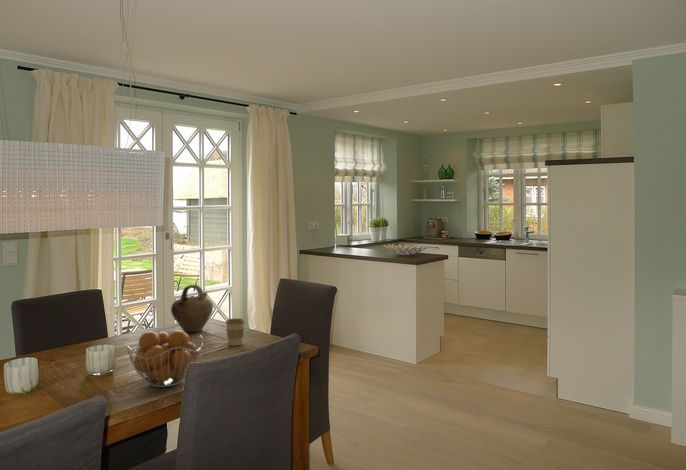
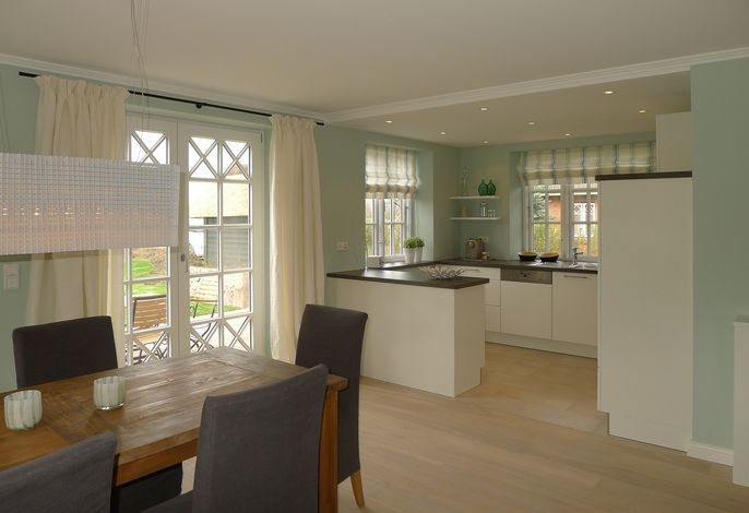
- jug (193, 307)
- coffee cup (235, 331)
- fruit basket (166, 356)
